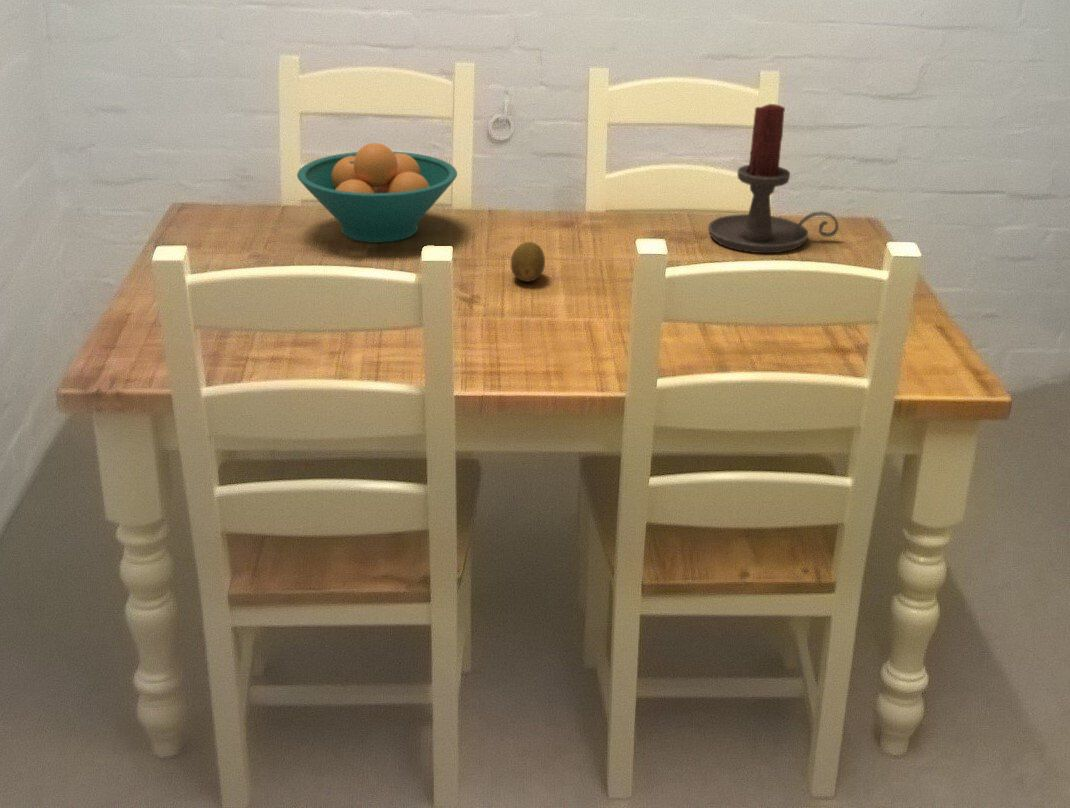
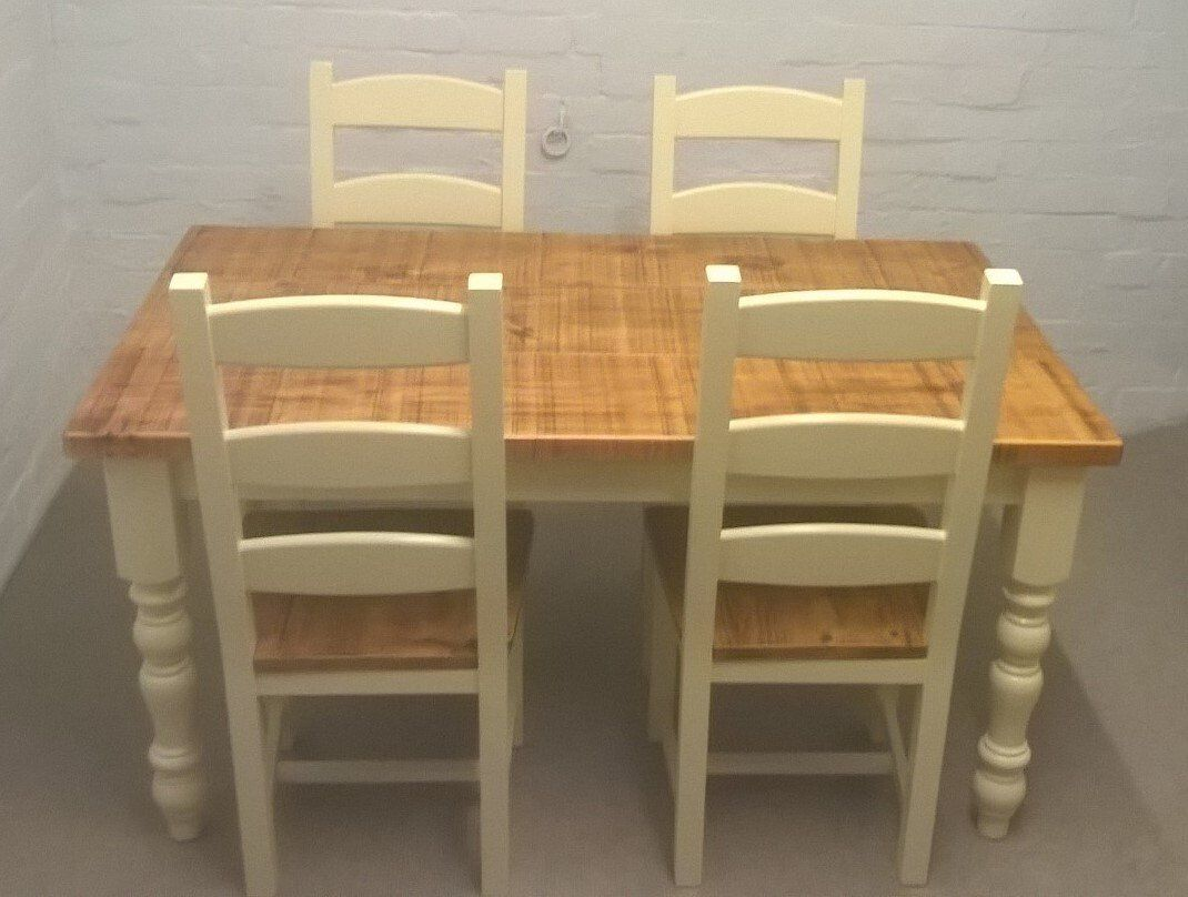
- fruit bowl (378, 188)
- fruit (527, 261)
- candle holder (778, 173)
